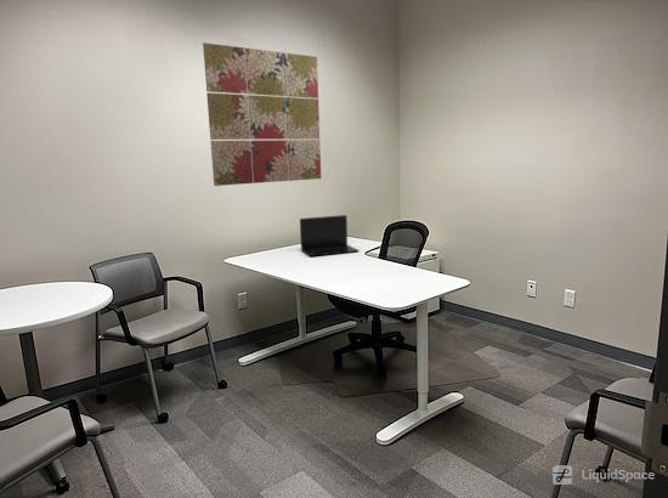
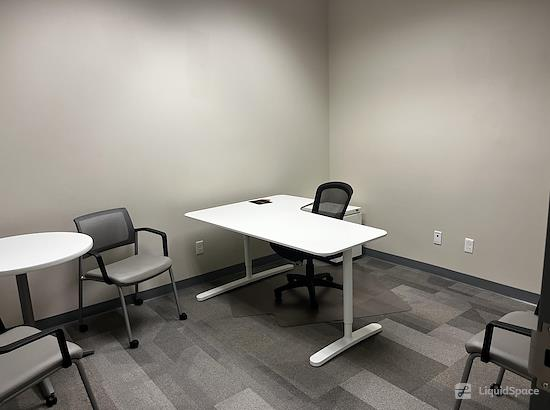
- laptop (329, 234)
- wall art (267, 118)
